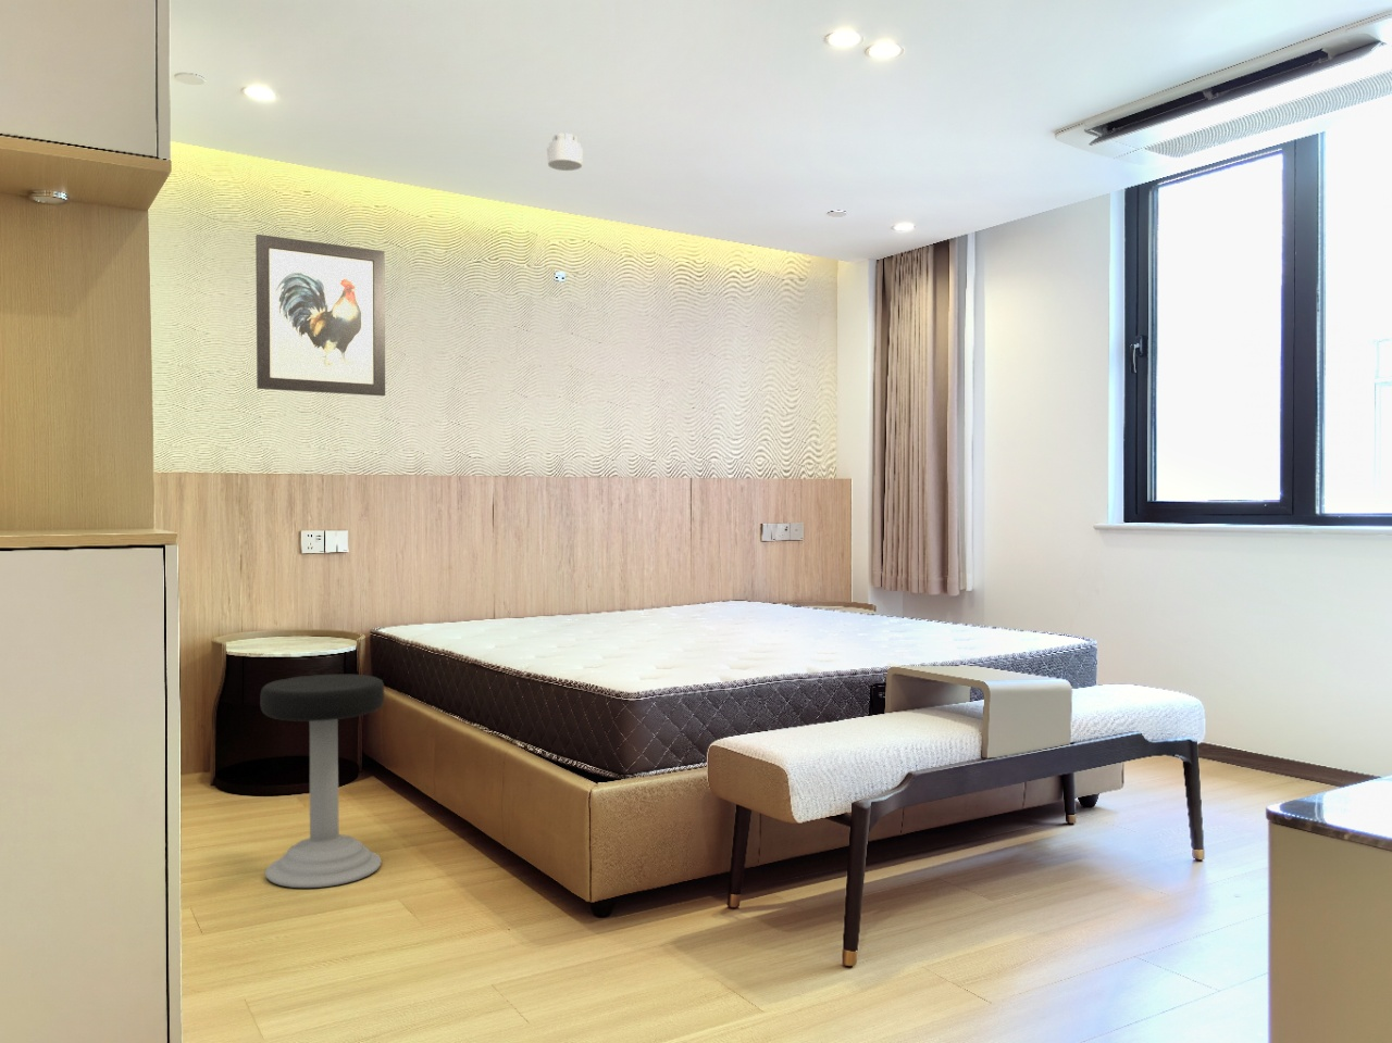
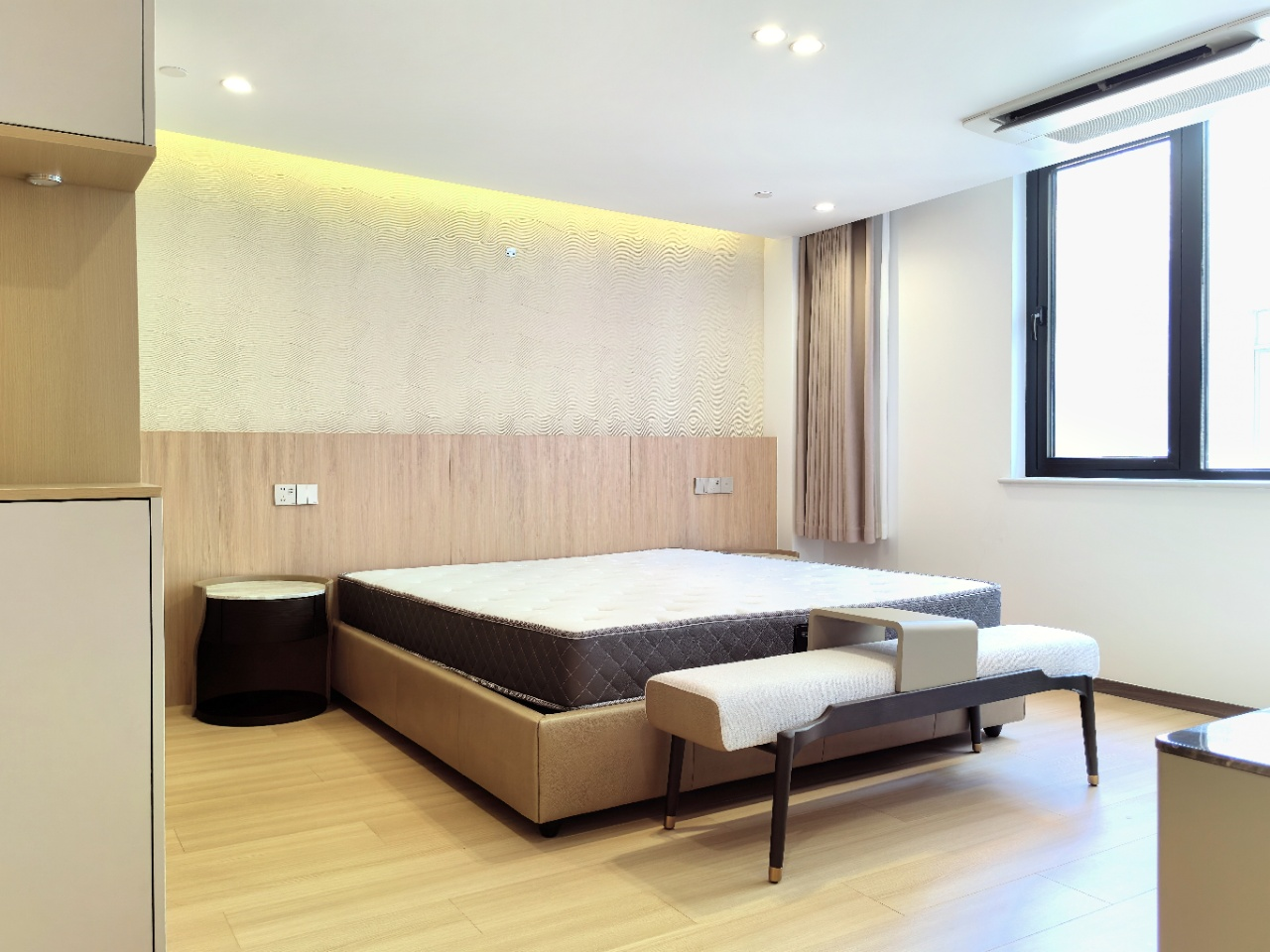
- wall art (322, 318)
- smoke detector (564, 151)
- stool (323, 776)
